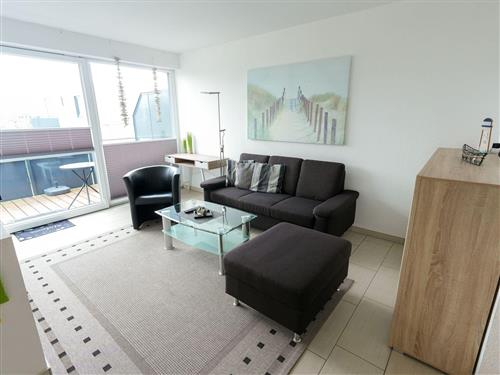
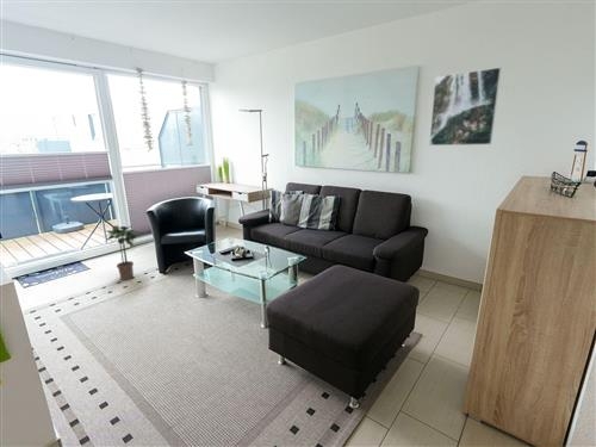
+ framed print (461, 110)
+ potted plant (124, 250)
